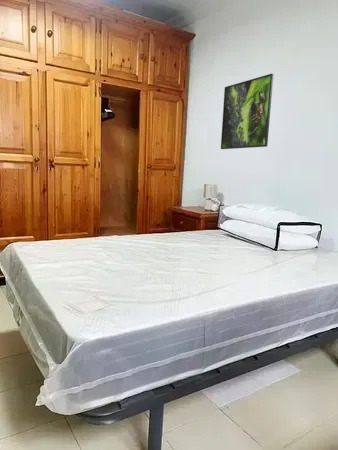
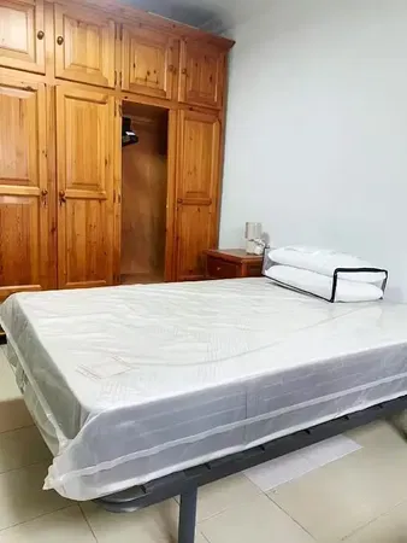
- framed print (244, 114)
